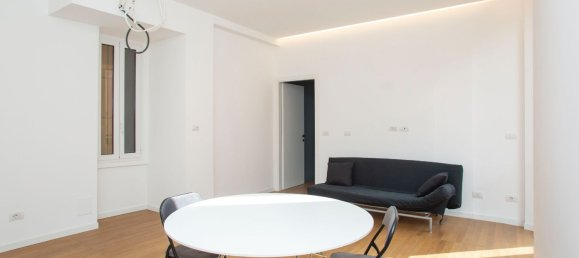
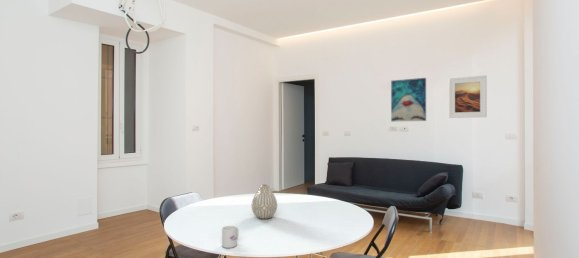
+ mug (231, 235)
+ vase (264, 201)
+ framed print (467, 97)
+ wall art (408, 100)
